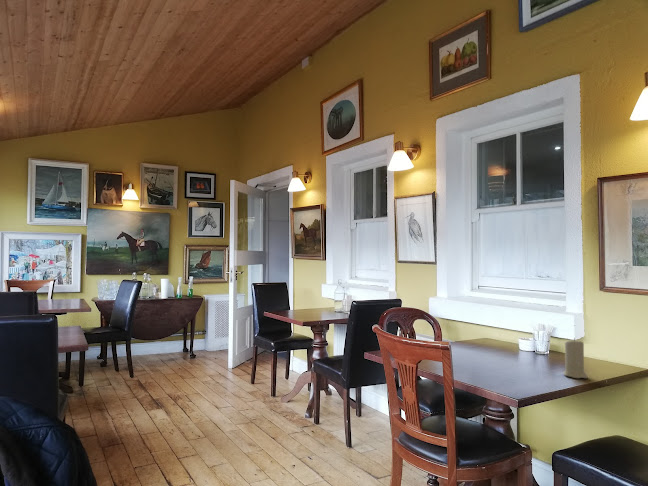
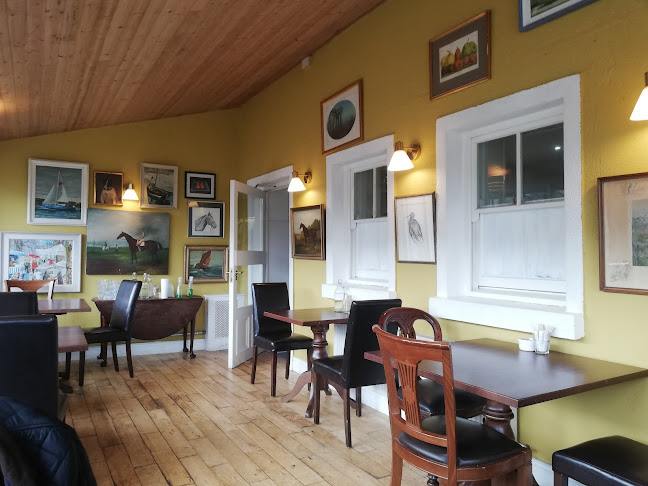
- candle (575, 357)
